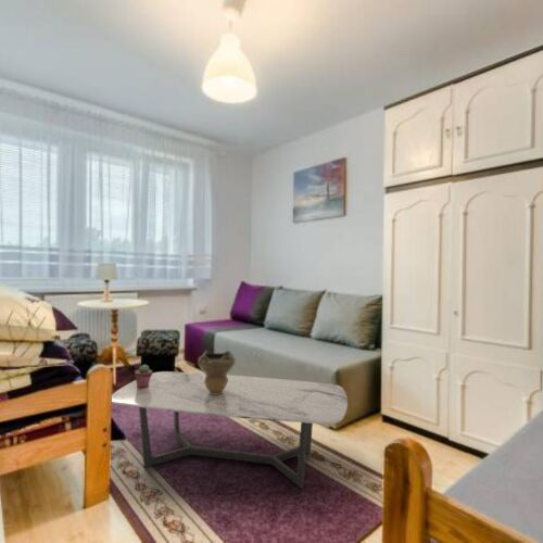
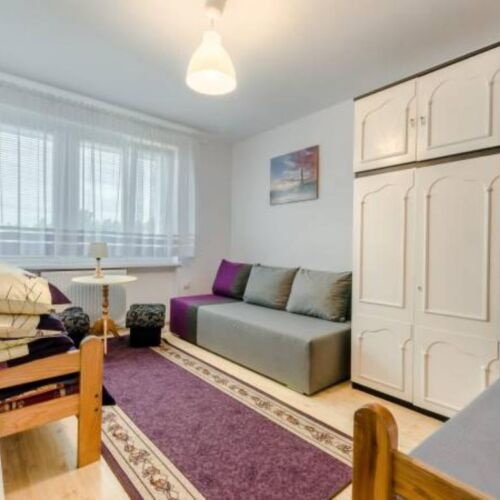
- potted succulent (143, 375)
- coffee table (230, 416)
- decorative bowl (216, 371)
